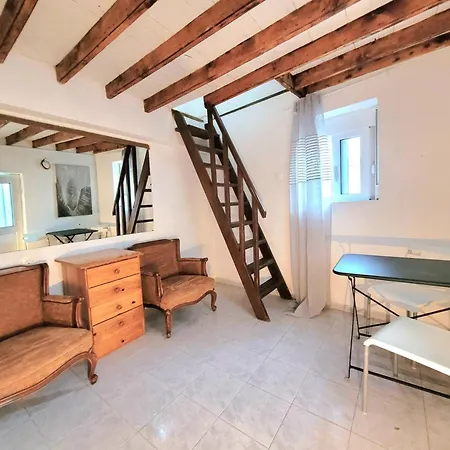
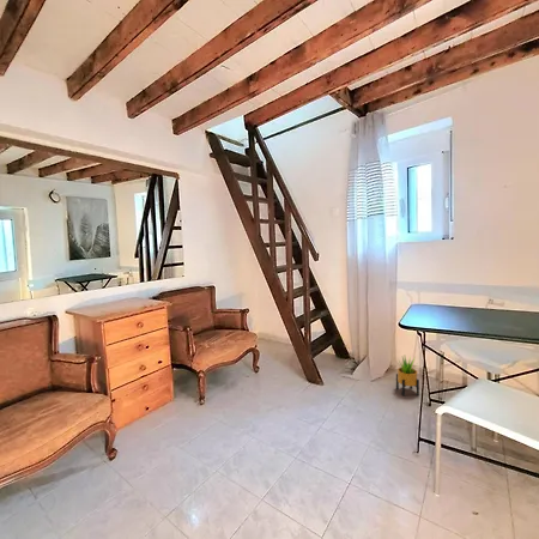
+ potted plant (407, 374)
